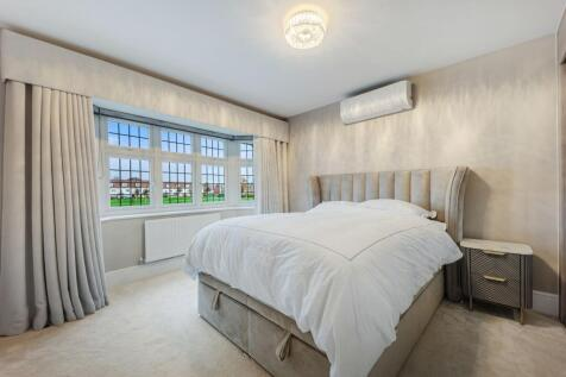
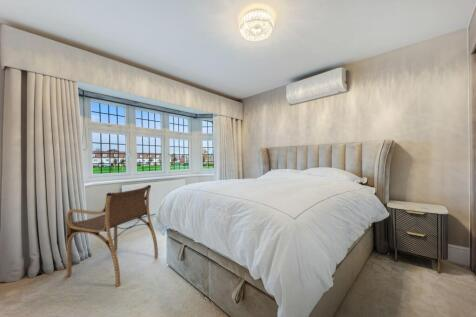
+ armchair (115, 226)
